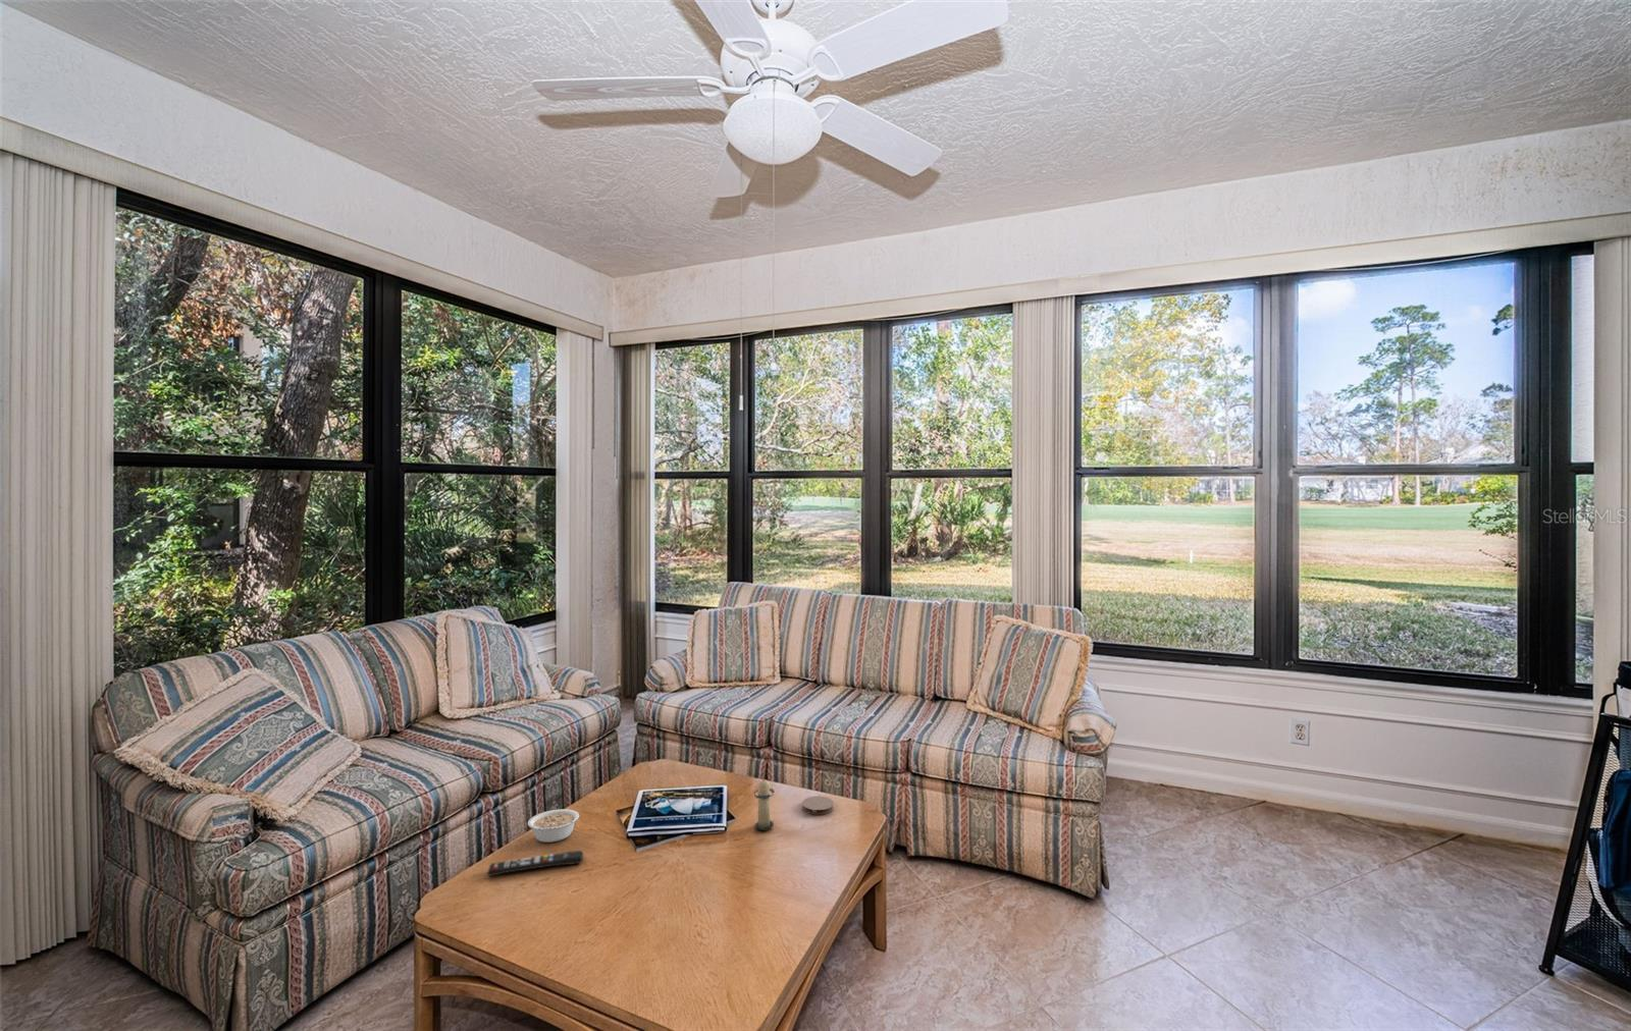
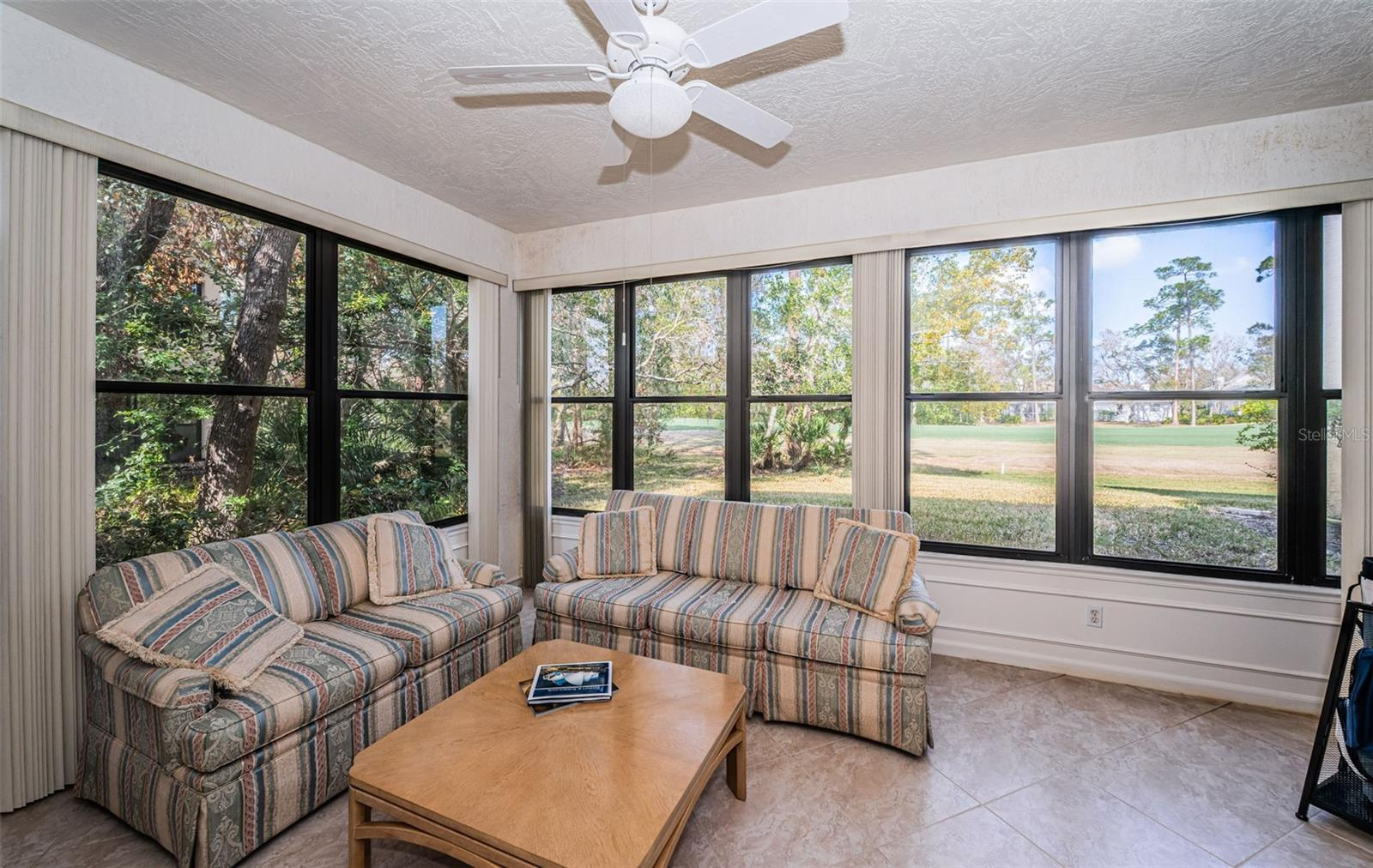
- coaster (817, 805)
- remote control (536, 862)
- legume (556, 824)
- candle (764, 802)
